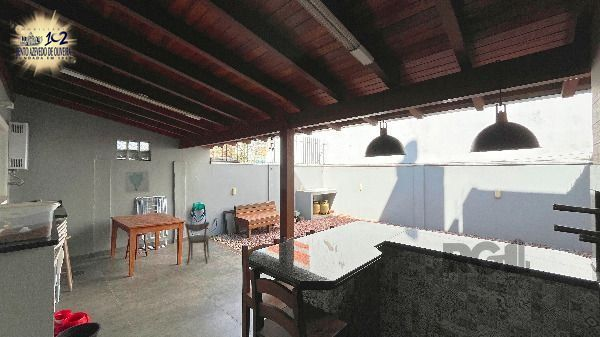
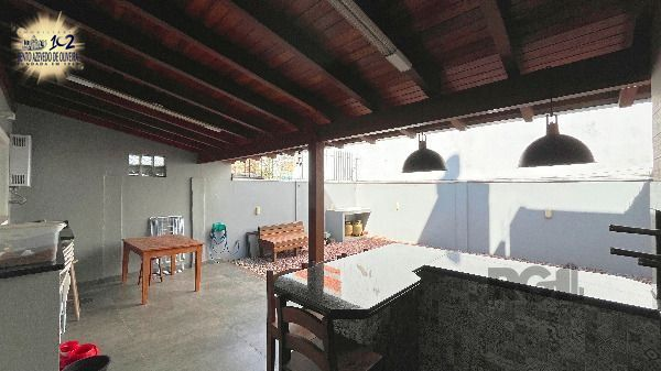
- dining chair (198, 241)
- wall art (136, 181)
